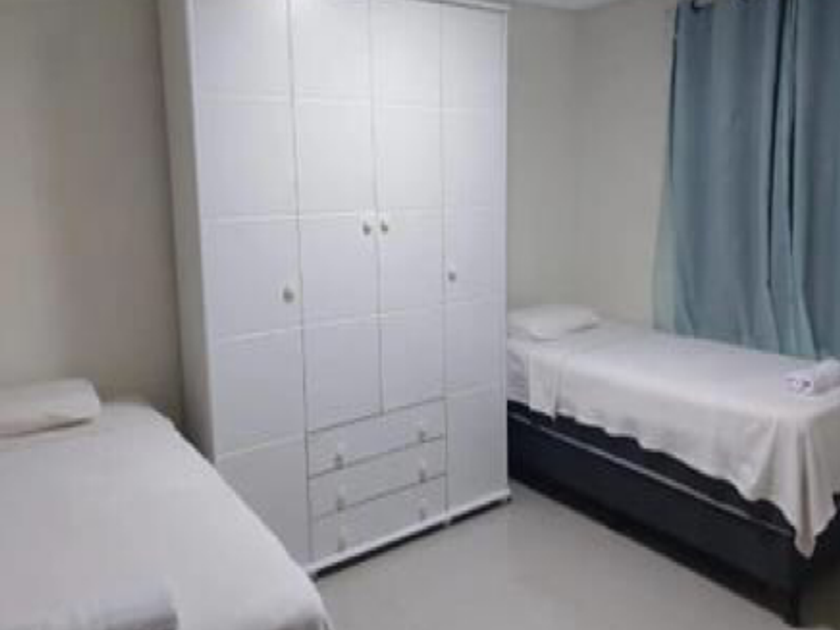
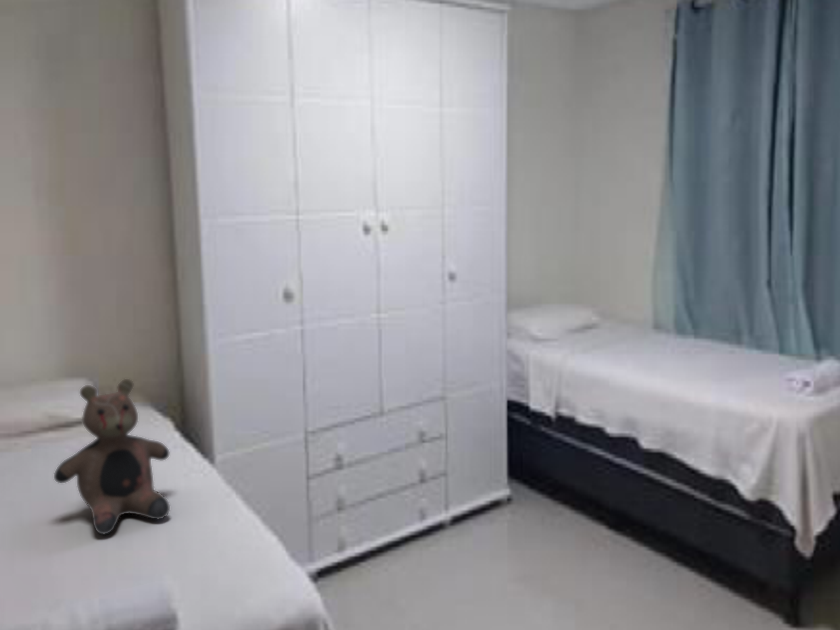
+ teddy bear (118, 451)
